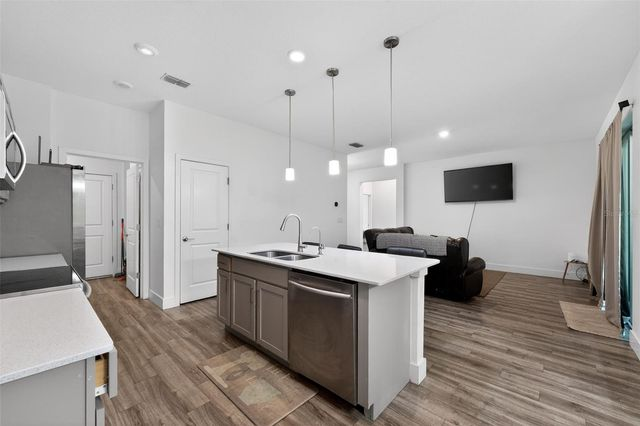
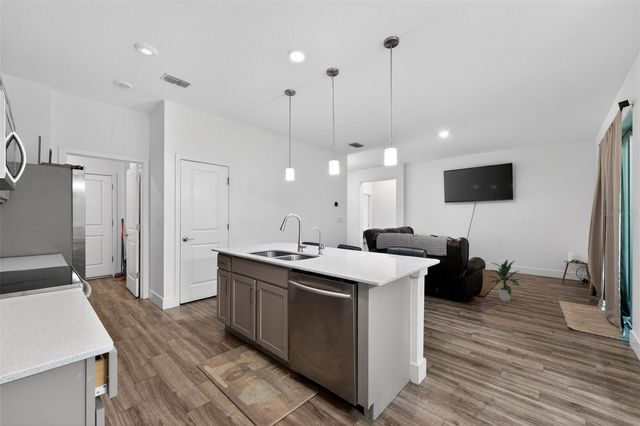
+ indoor plant (504, 279)
